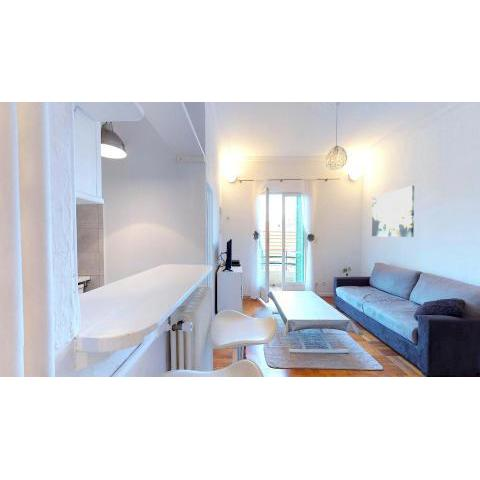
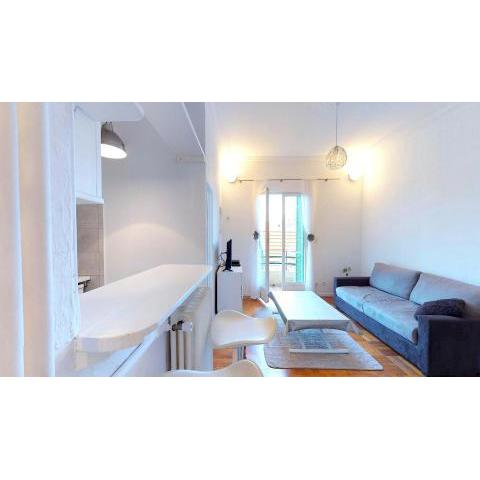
- wall art (390, 214)
